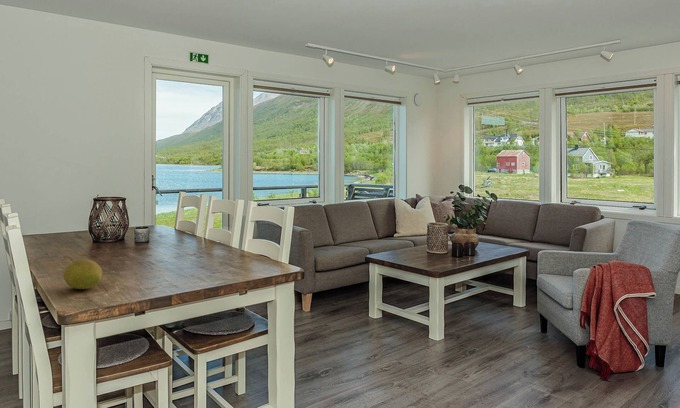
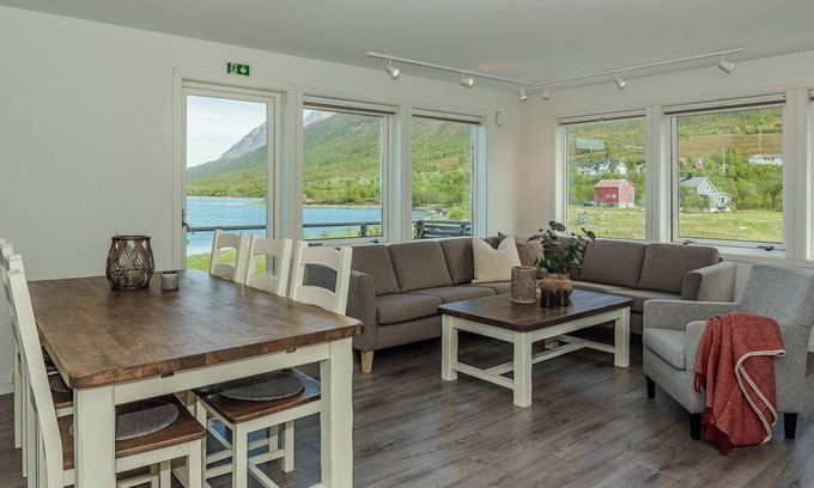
- fruit (84, 274)
